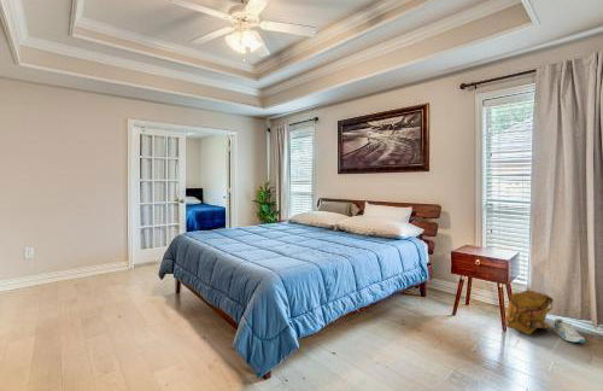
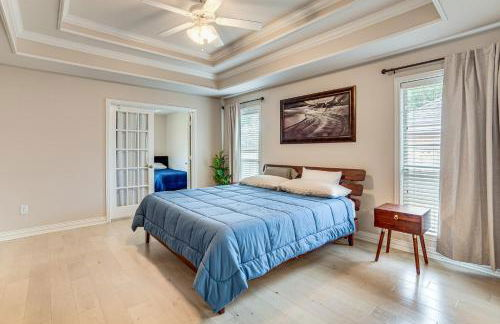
- backpack (527, 311)
- sneaker (568, 331)
